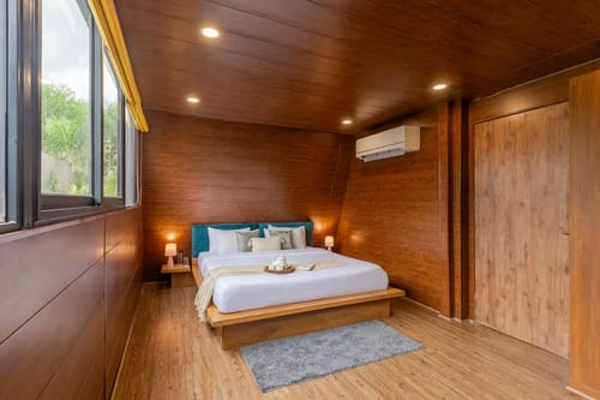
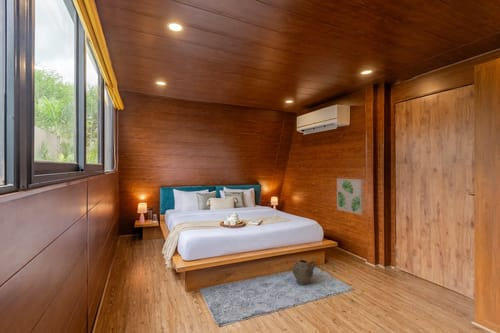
+ wall art (349, 195)
+ ceramic jug (304, 272)
